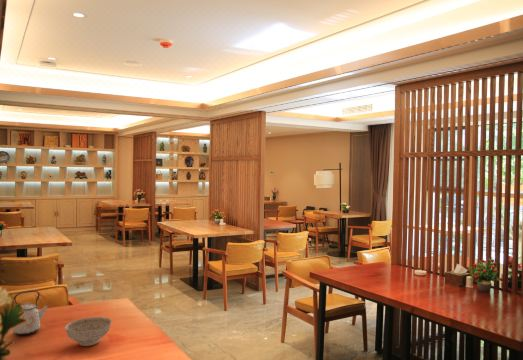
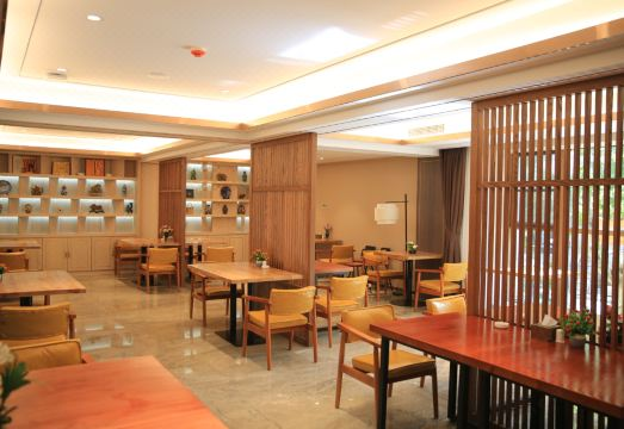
- kettle (31, 310)
- decorative bowl (88, 332)
